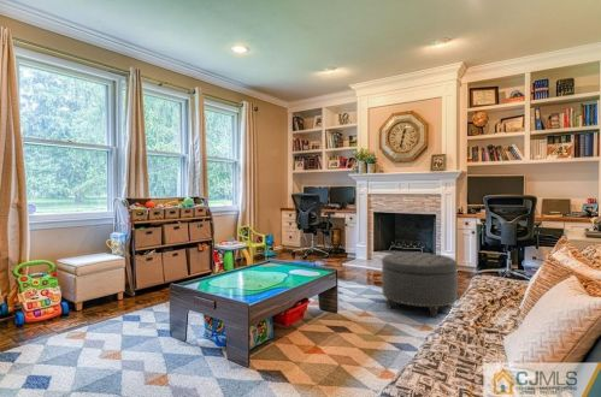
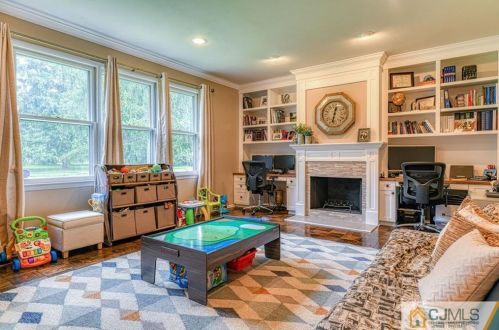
- ottoman (418, 282)
